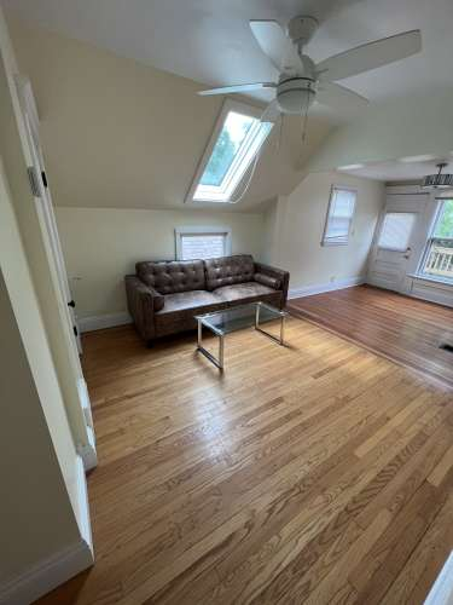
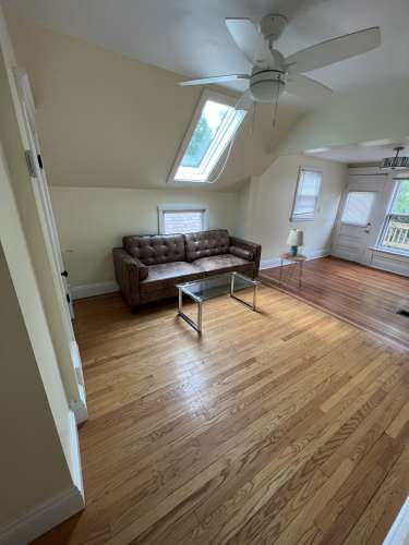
+ side table (291, 272)
+ lamp (294, 243)
